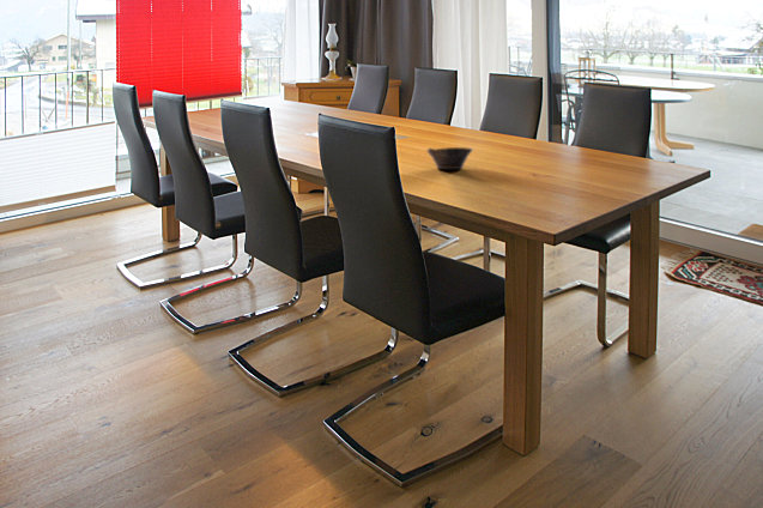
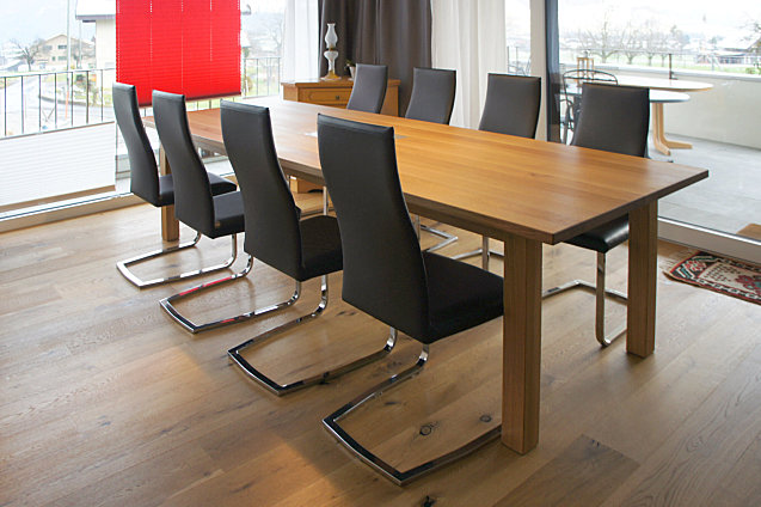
- bowl (449, 158)
